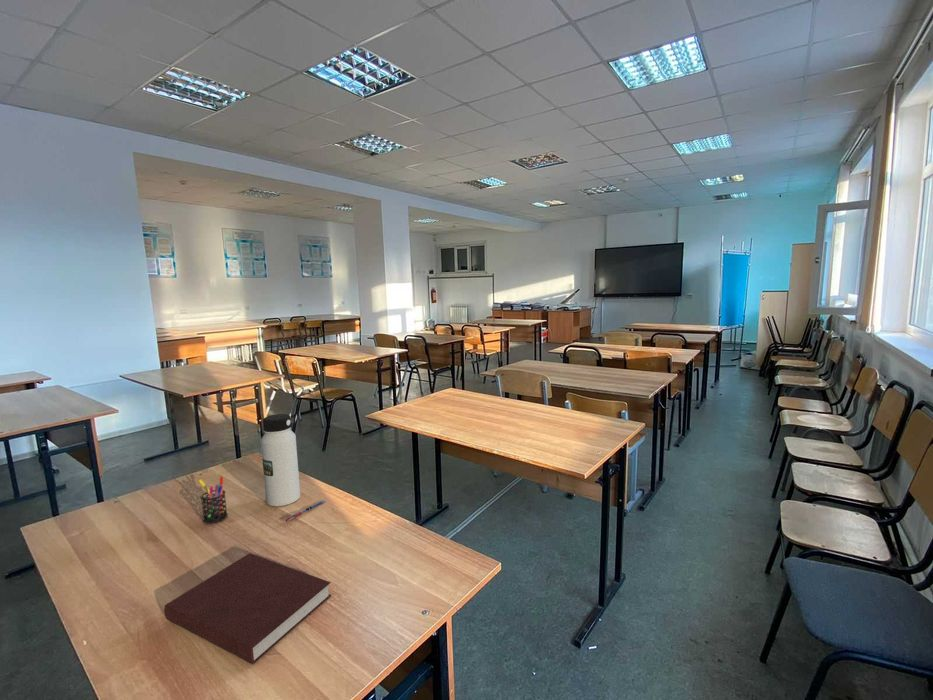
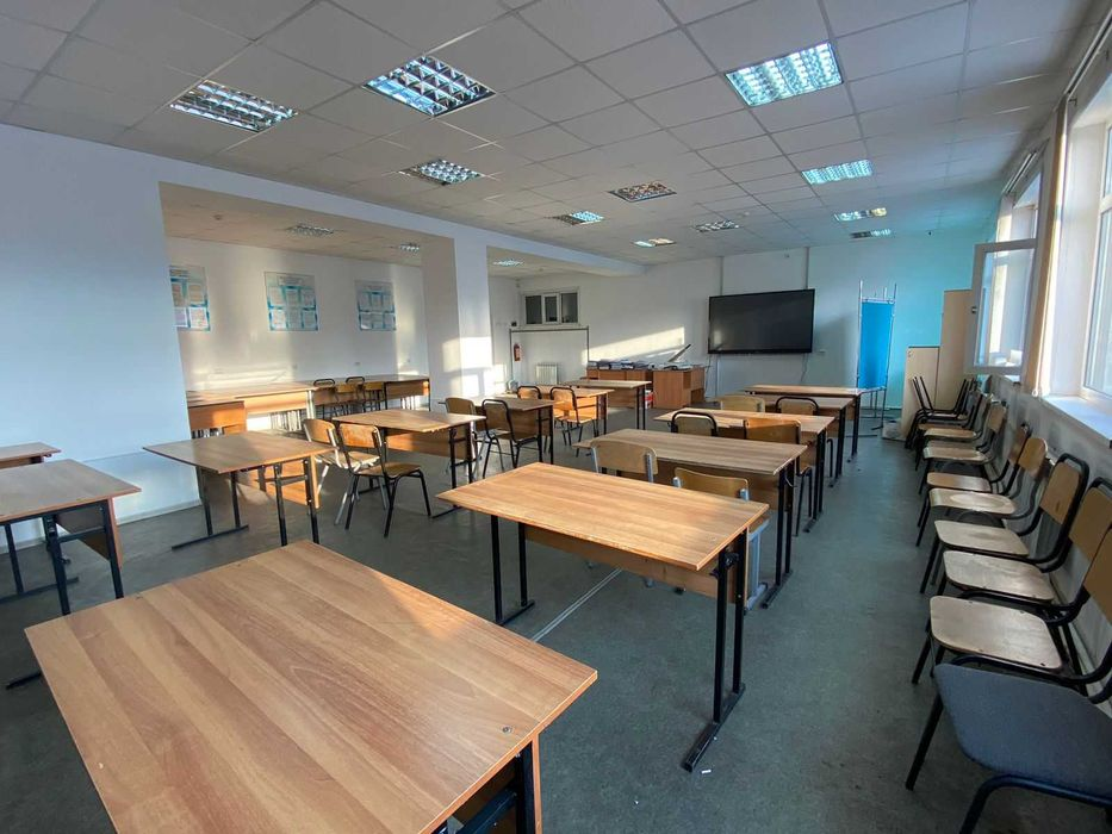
- pen holder (216, 496)
- pen (306, 509)
- water bottle (280, 458)
- notebook (250, 600)
